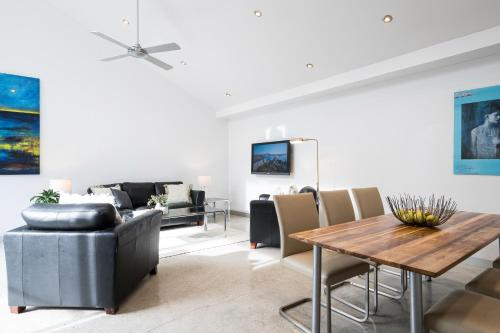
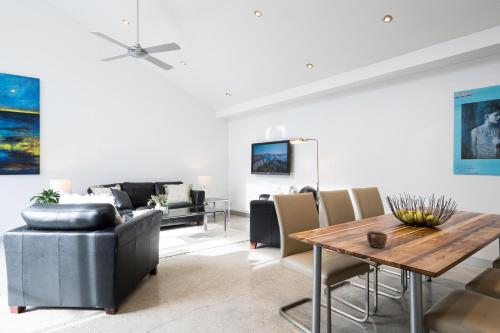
+ mug (377, 240)
